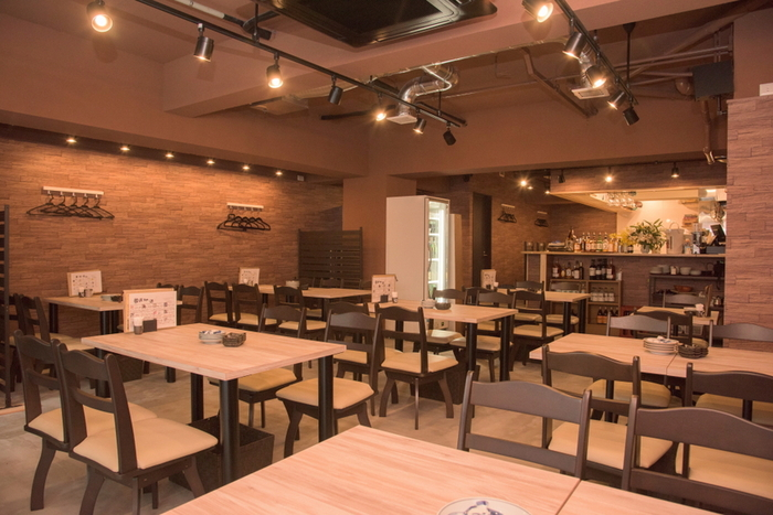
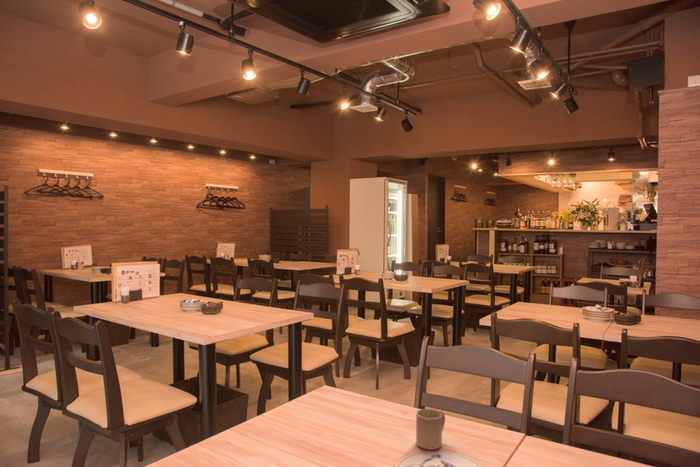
+ cup (432, 427)
